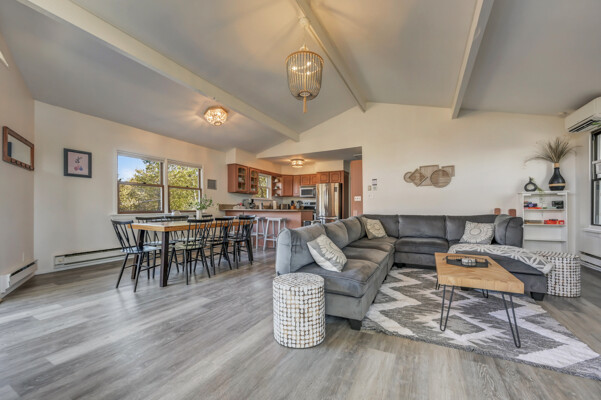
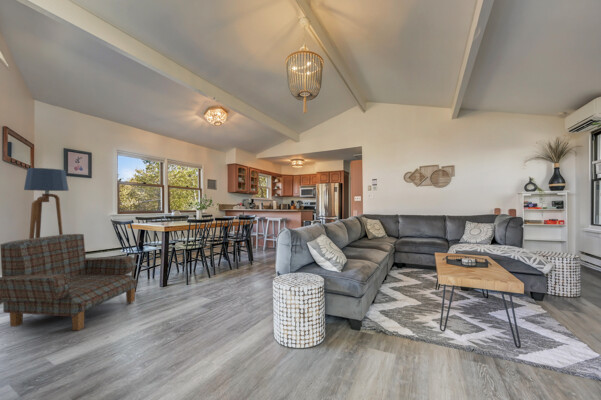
+ armchair (76, 274)
+ floor lamp (40, 225)
